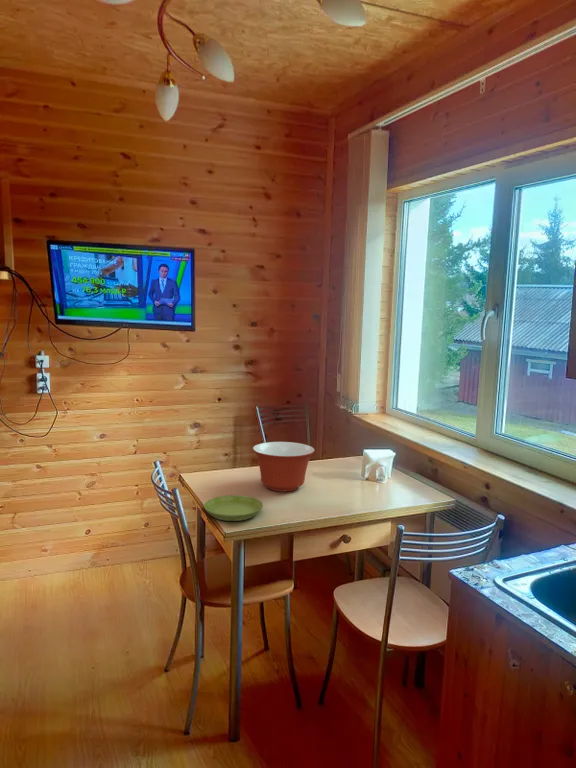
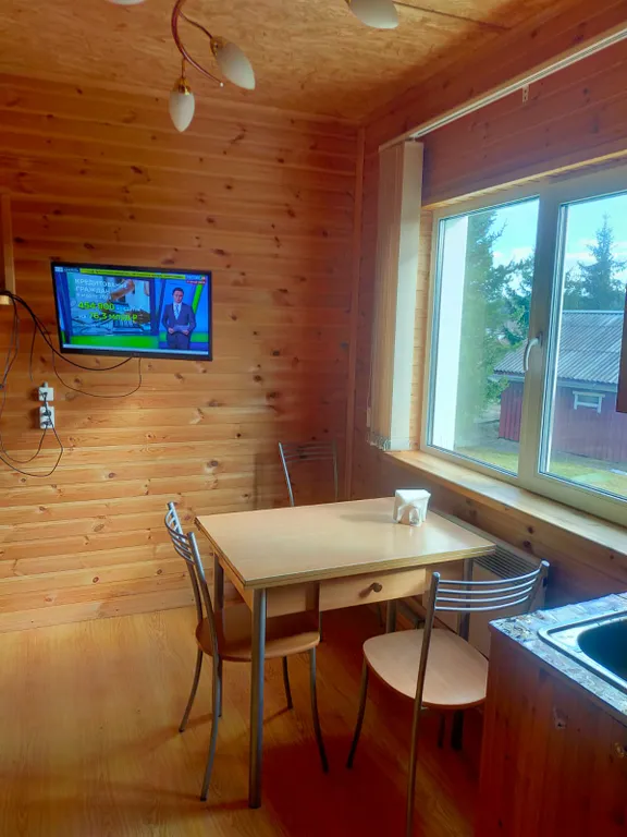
- saucer (233, 508)
- mixing bowl (283, 467)
